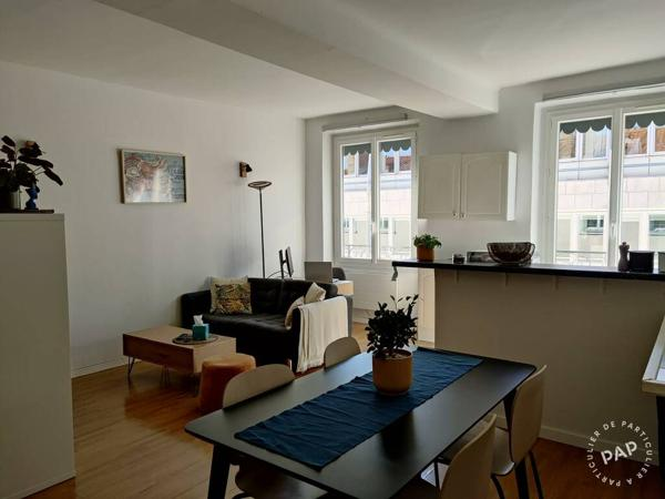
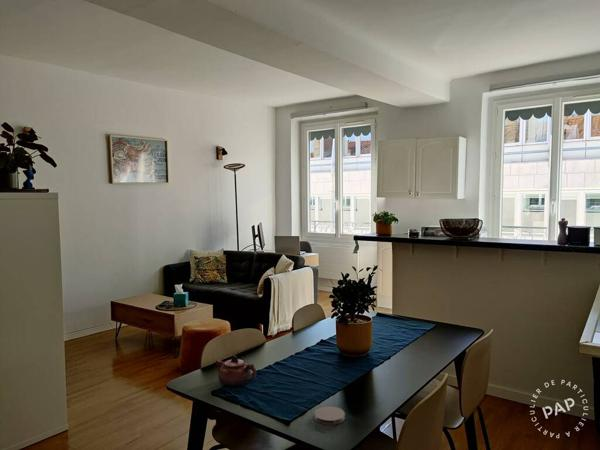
+ teapot (235, 368)
+ coaster (329, 415)
